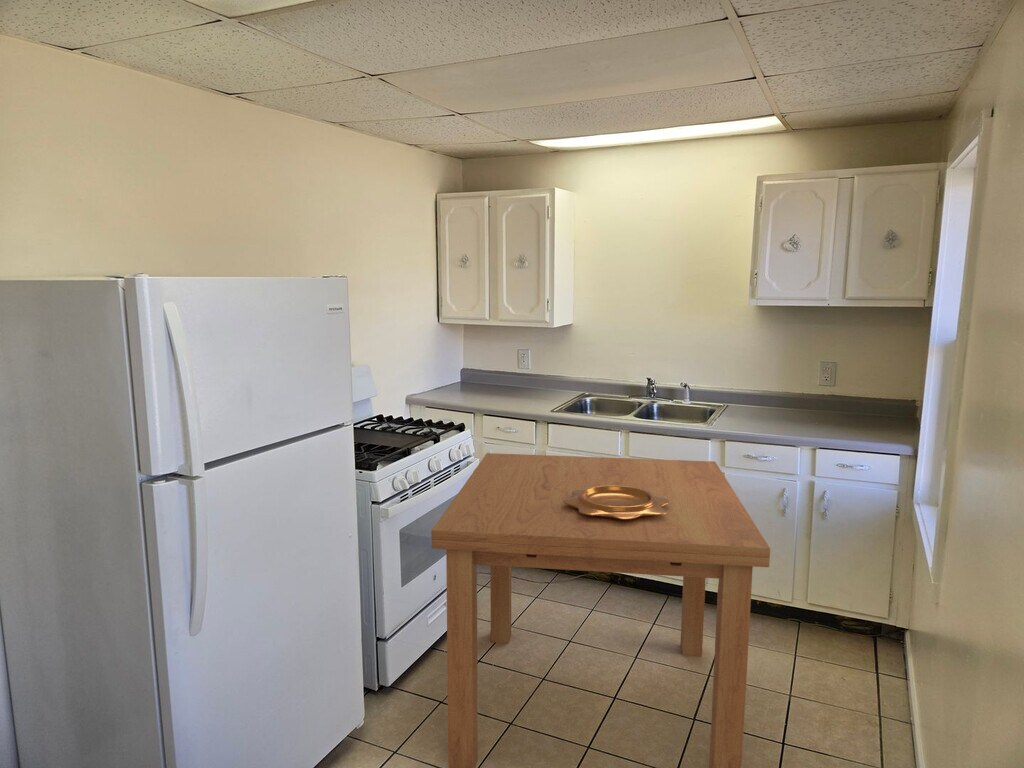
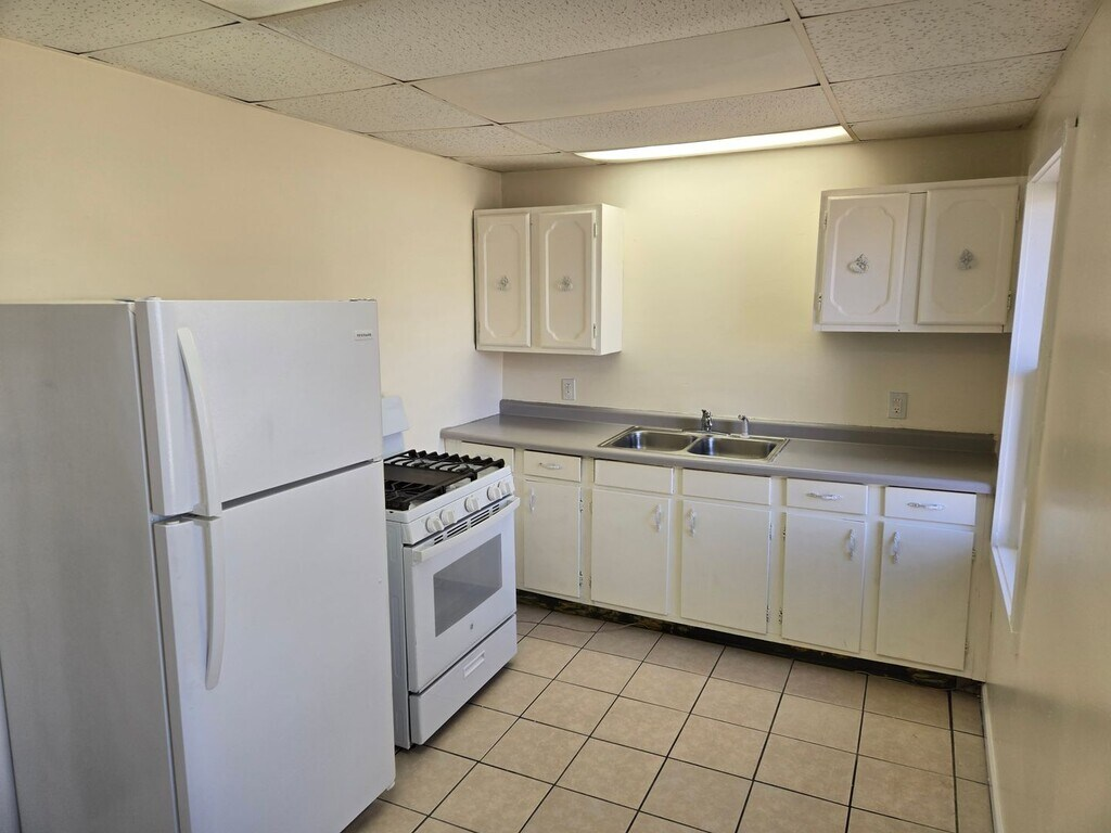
- dining table (598, 571)
- decorative bowl (616, 500)
